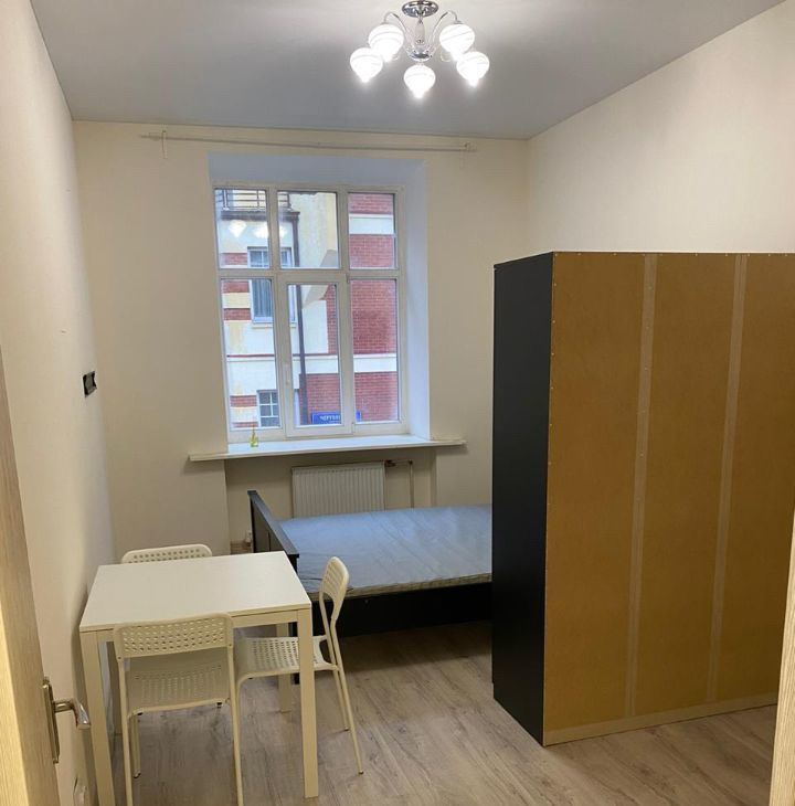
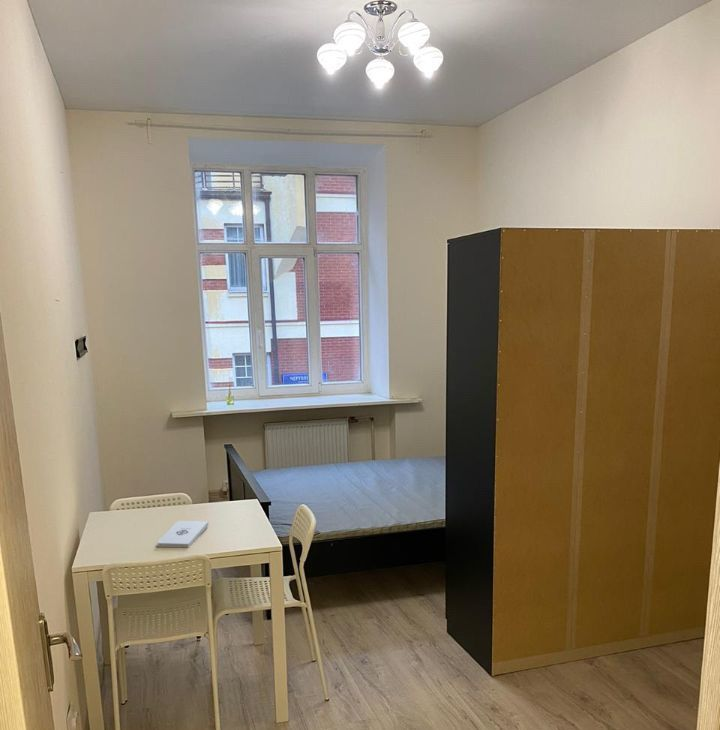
+ notepad (183, 533)
